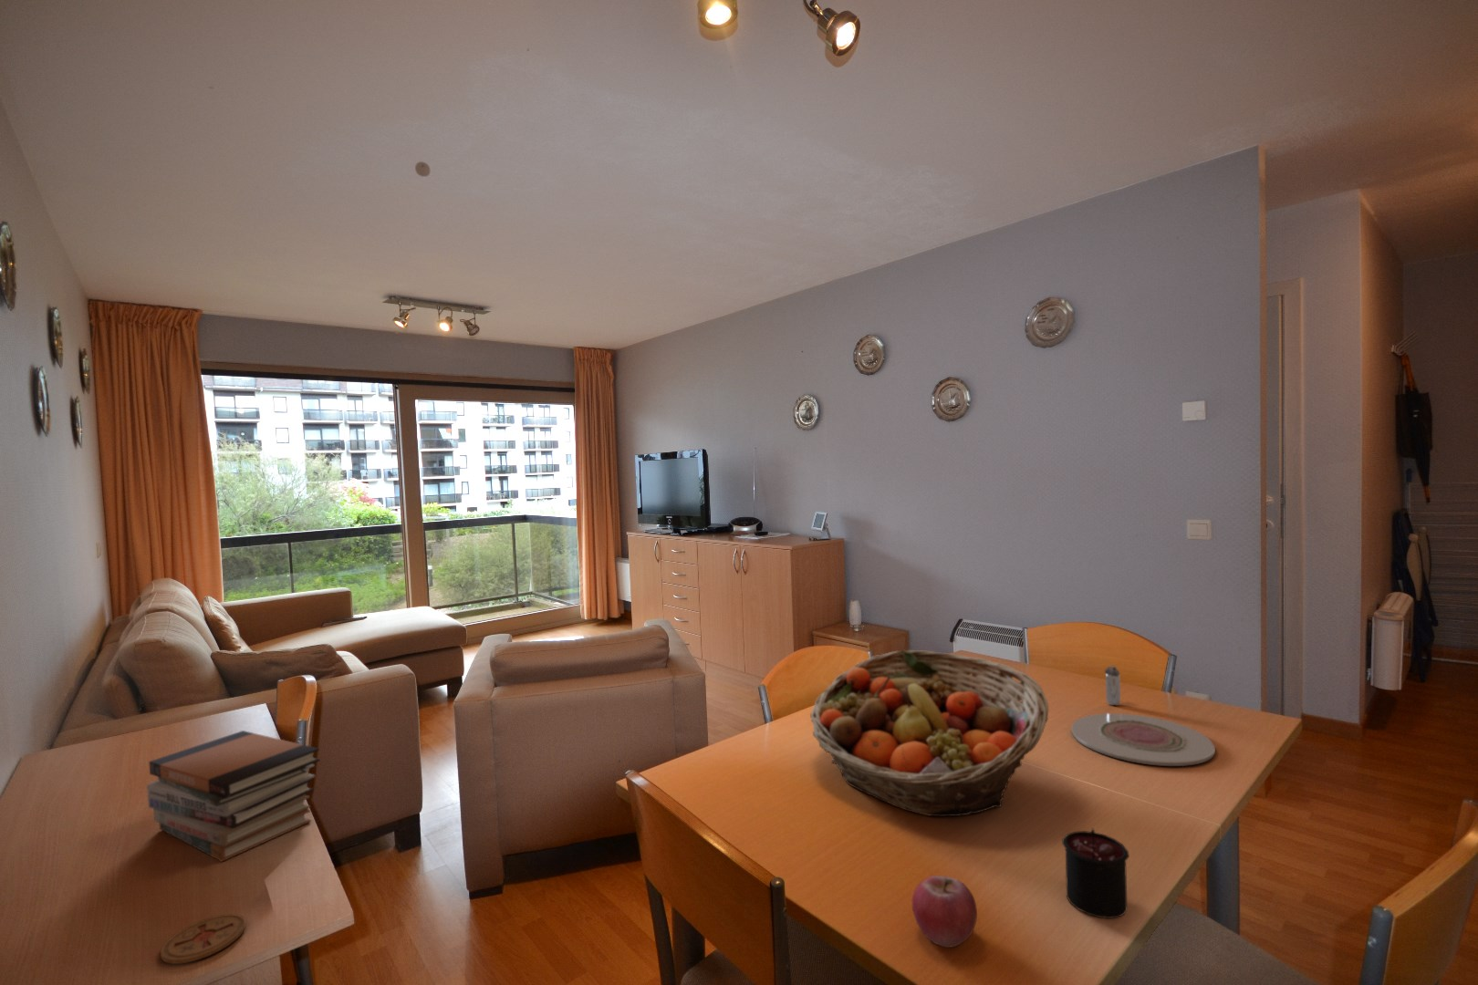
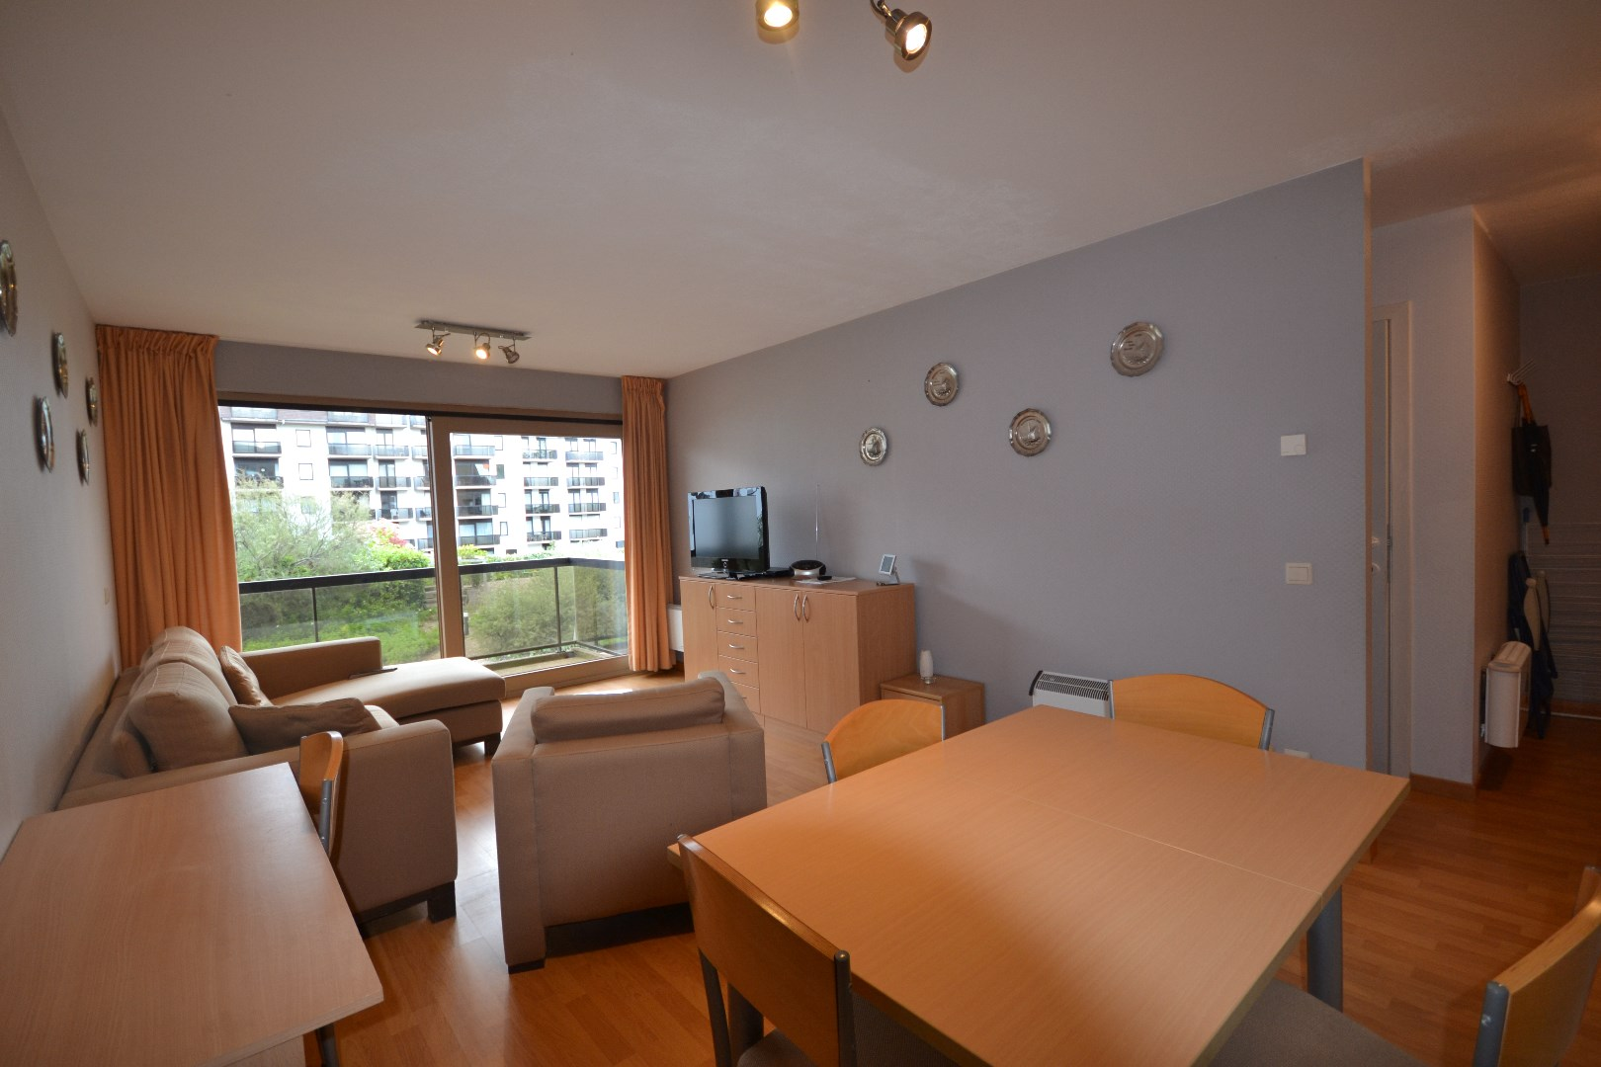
- book stack (233, 789)
- shaker (1112, 685)
- candle (1095, 860)
- fruit (944, 904)
- plate (1139, 737)
- coaster (205, 938)
- fruit basket (922, 724)
- eyeball (422, 168)
